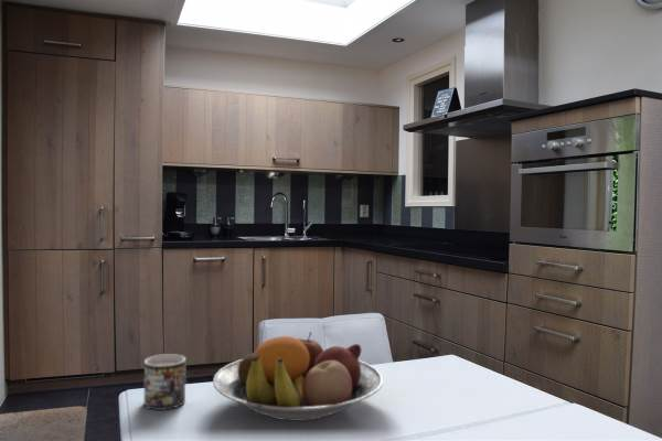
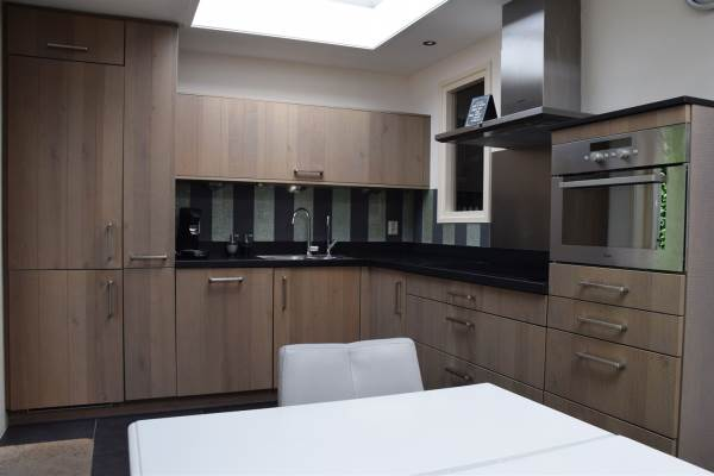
- mug (168, 377)
- fruit bowl (298, 368)
